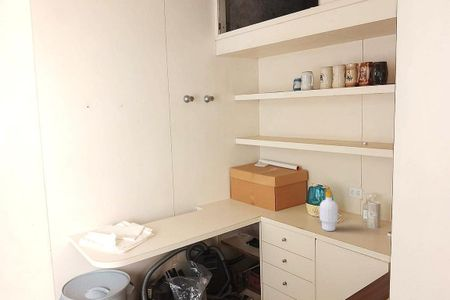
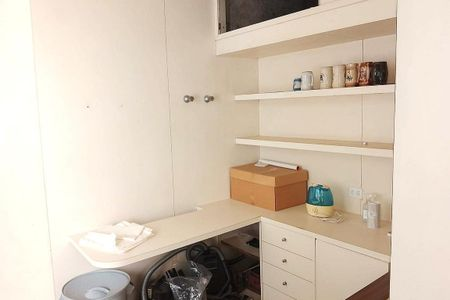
- soap bottle (328, 209)
